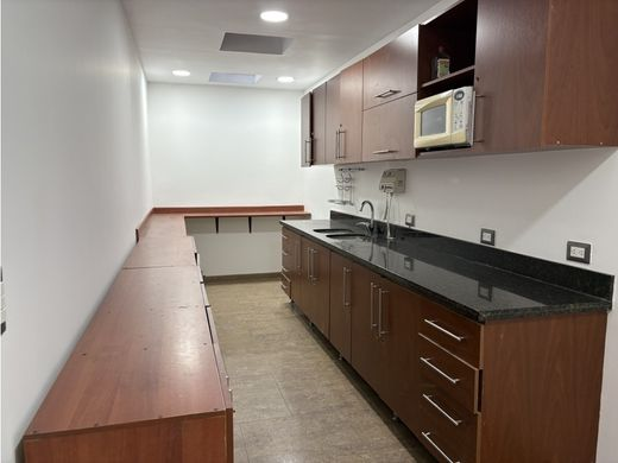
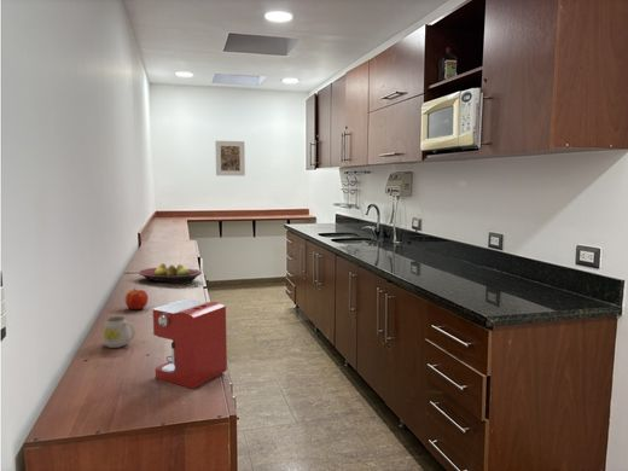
+ fruit bowl (170, 272)
+ mug (118, 331)
+ apple (136, 298)
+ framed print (229, 158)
+ coffee maker (181, 339)
